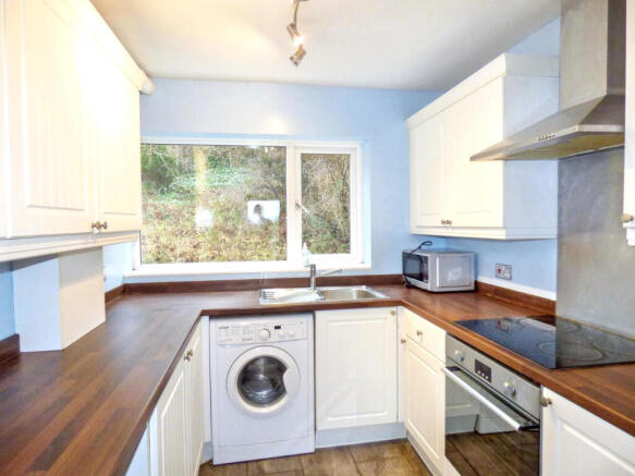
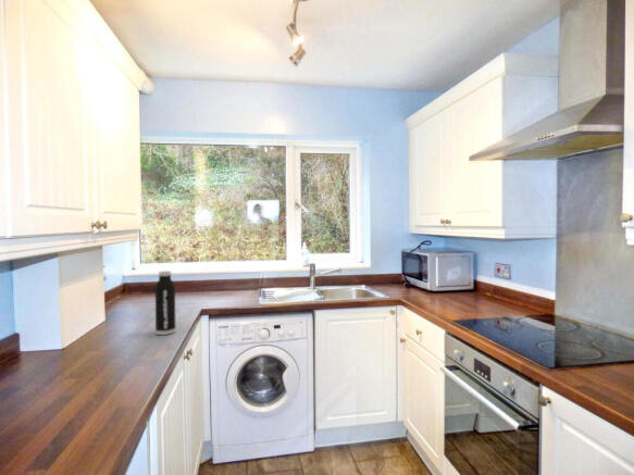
+ water bottle (165, 301)
